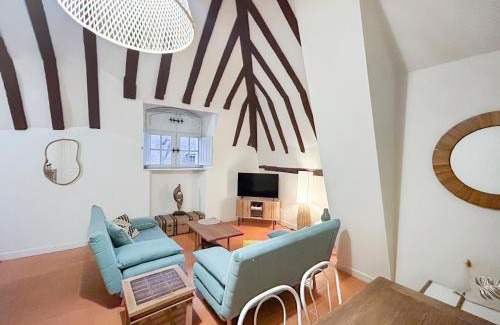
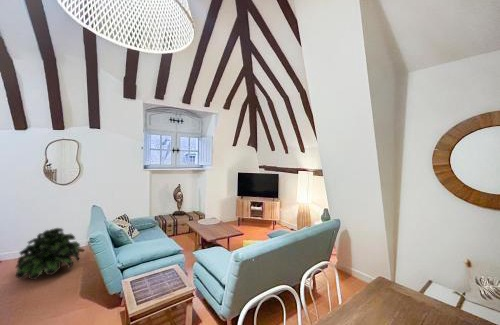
+ potted plant (51, 248)
